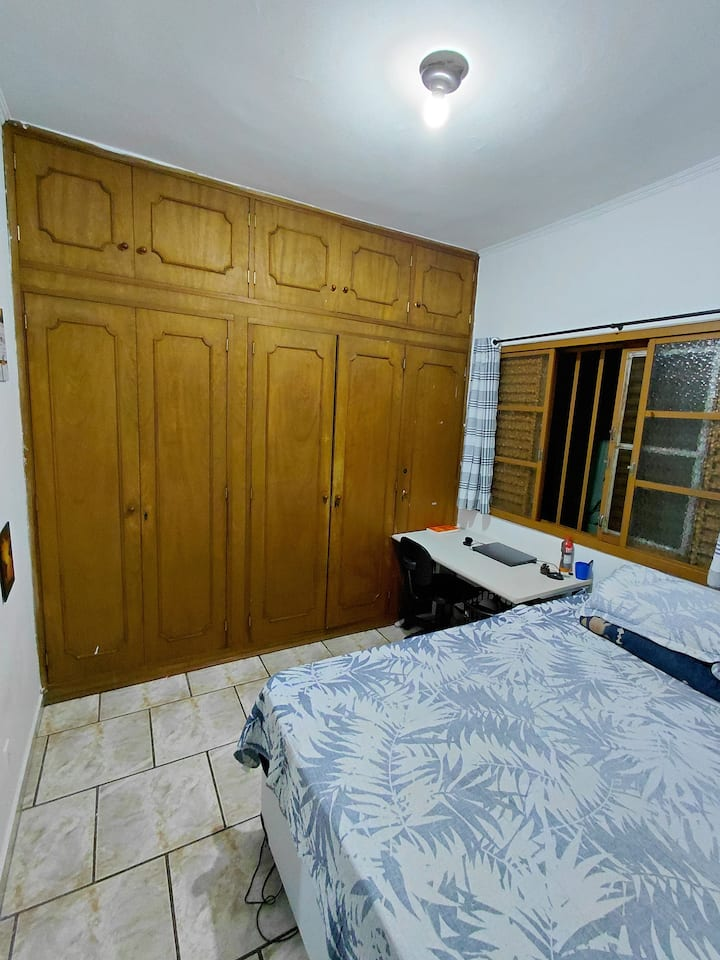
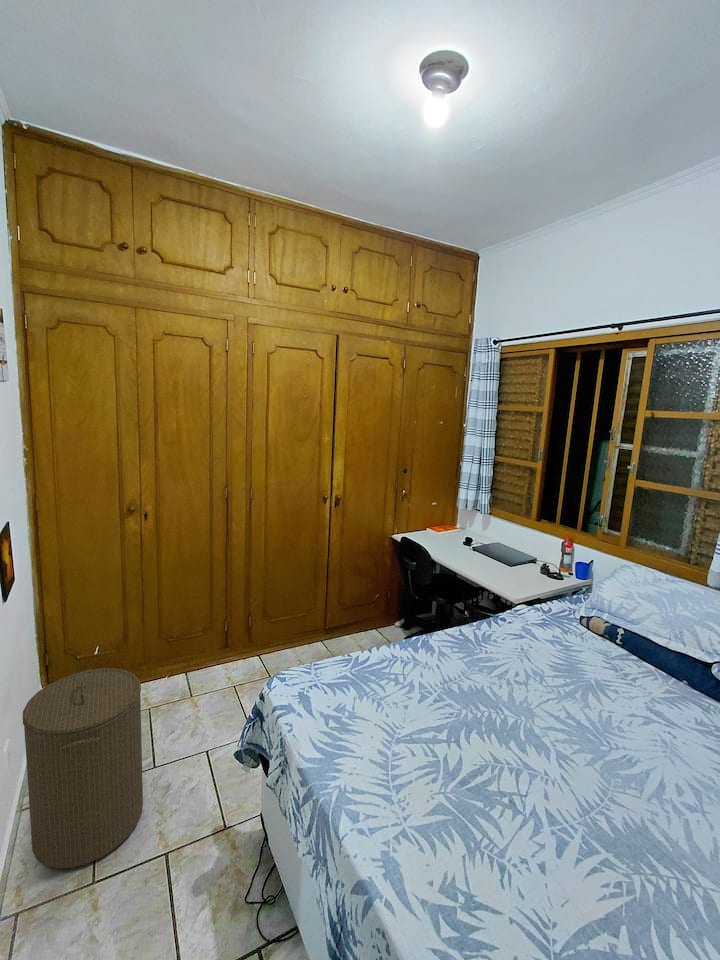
+ laundry hamper (87, 750)
